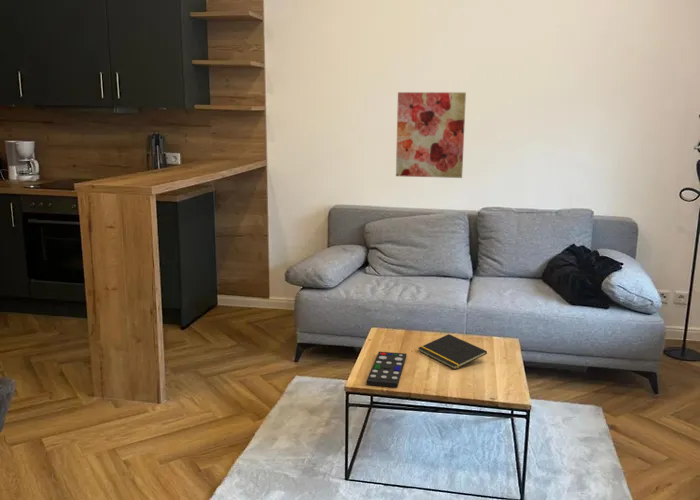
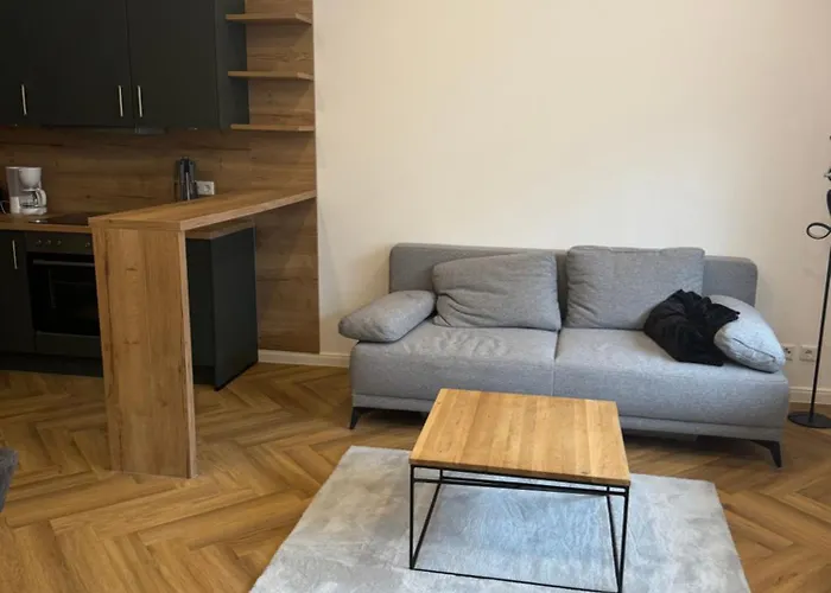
- remote control (387, 367)
- wall art (430, 135)
- notepad (451, 350)
